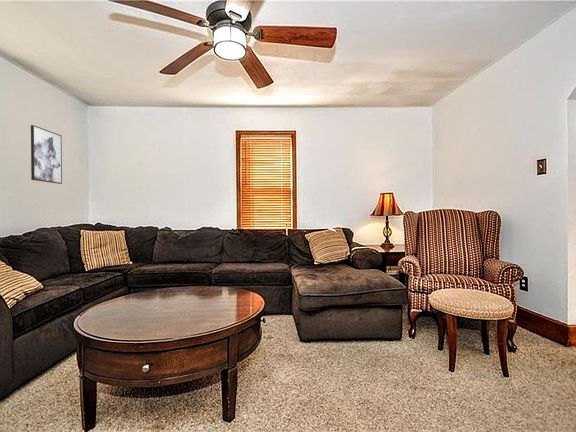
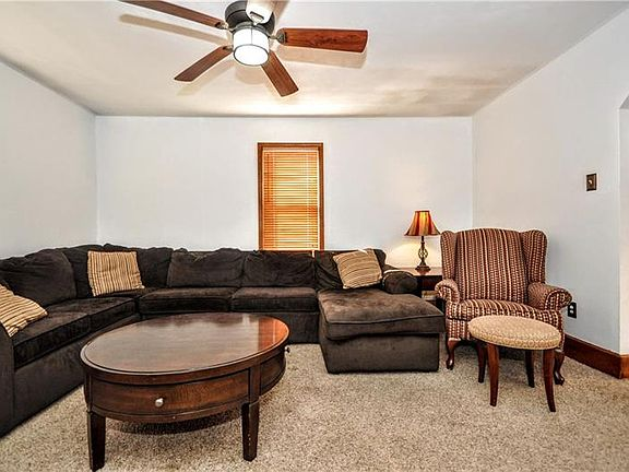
- wall art (47, 156)
